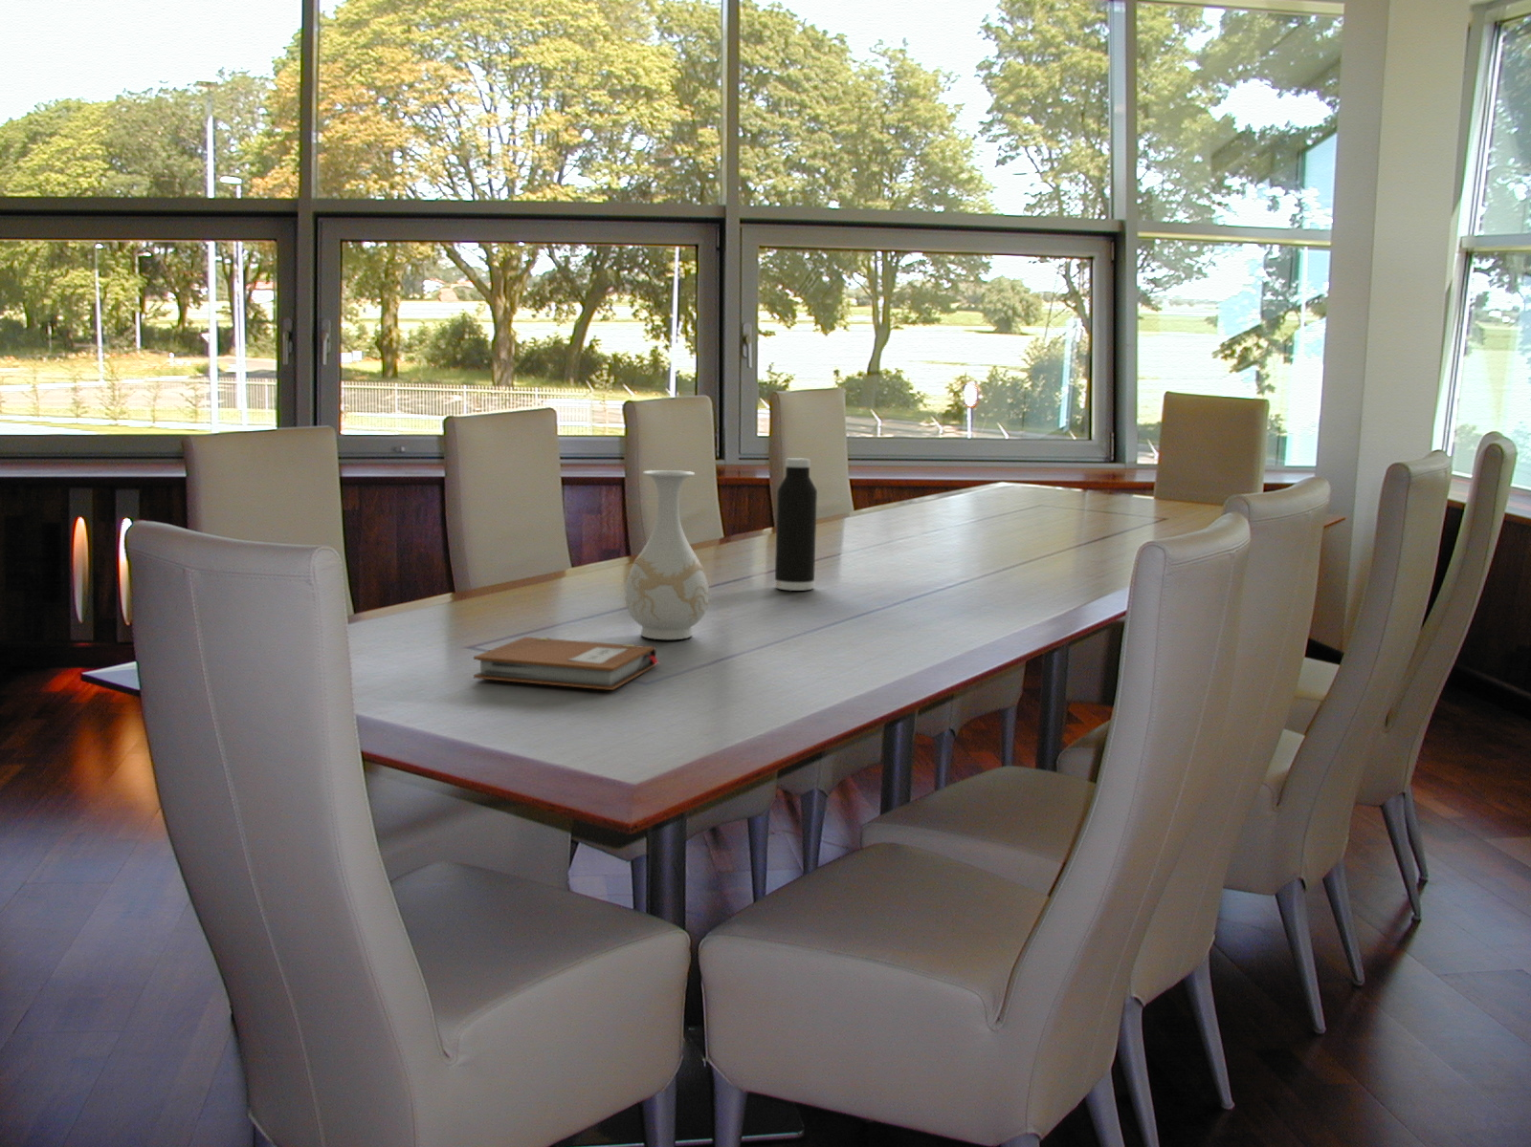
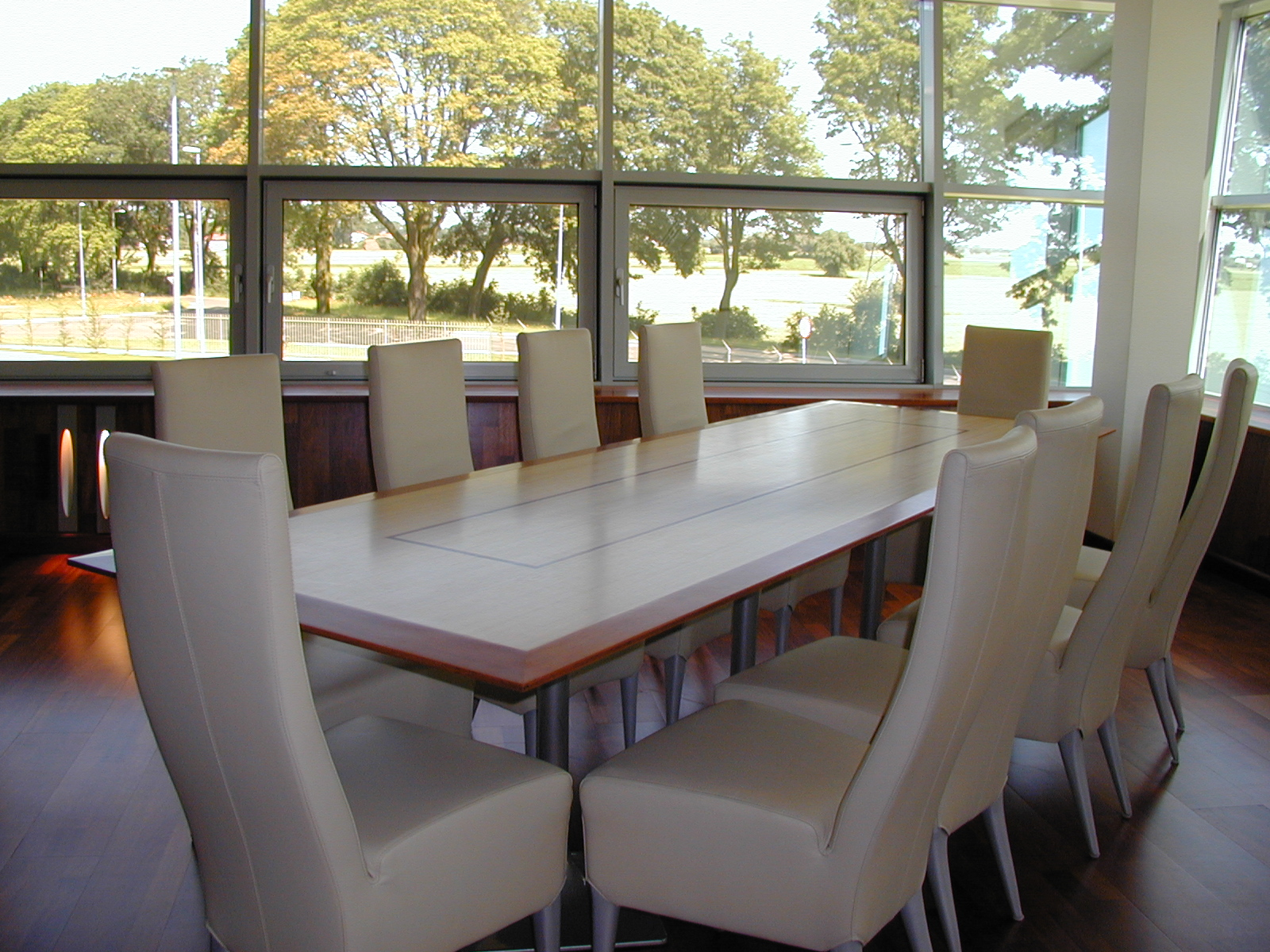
- vase (667, 553)
- water bottle (796, 523)
- notebook (571, 661)
